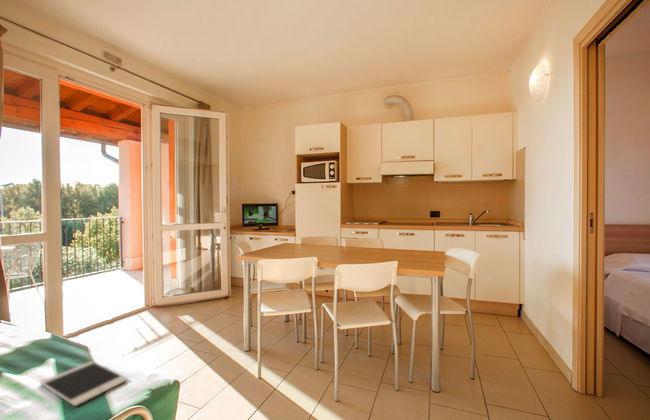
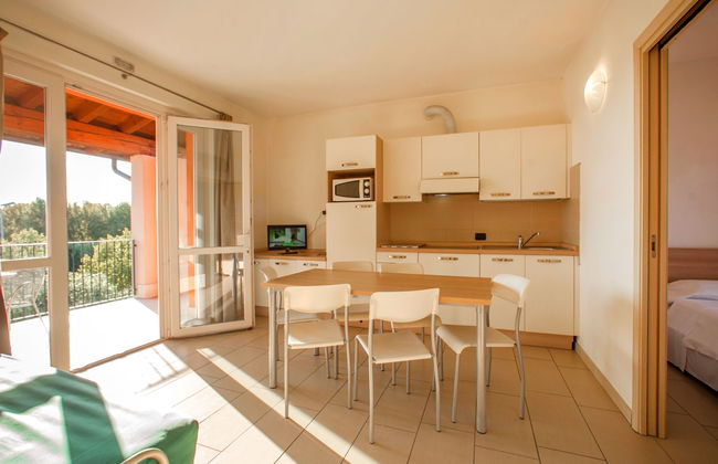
- tablet (84, 380)
